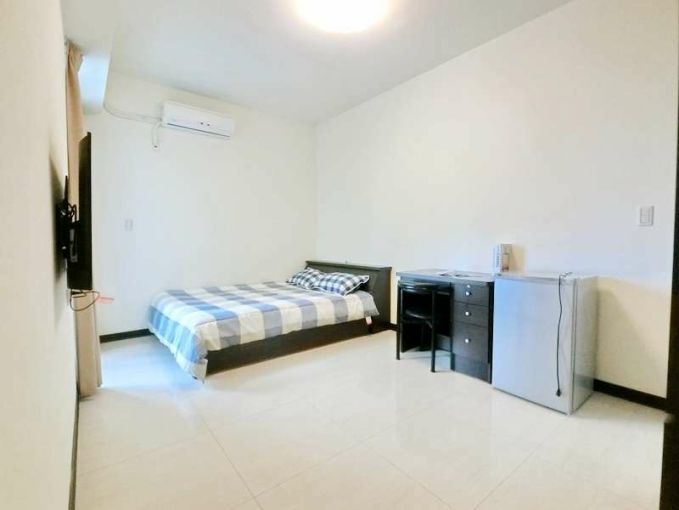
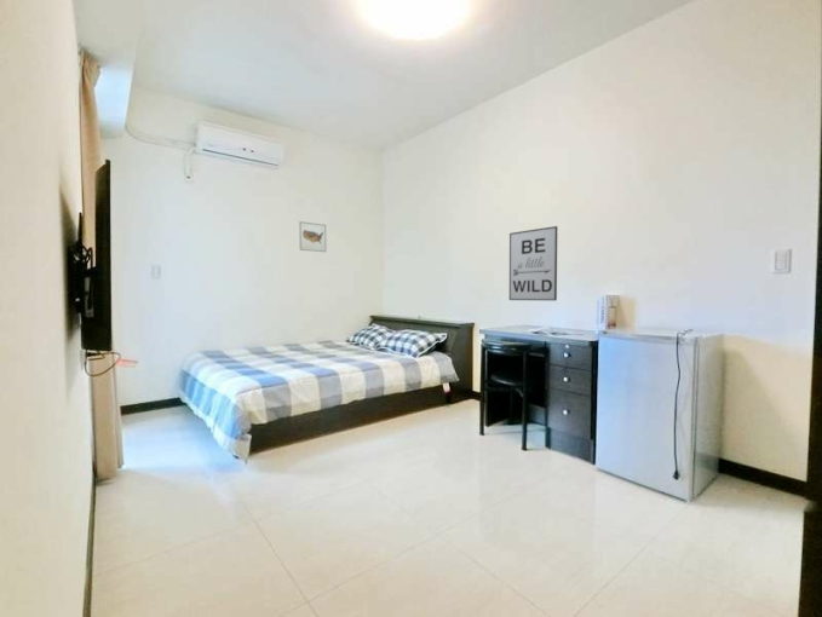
+ wall art (312, 237)
+ wall art (531, 265)
